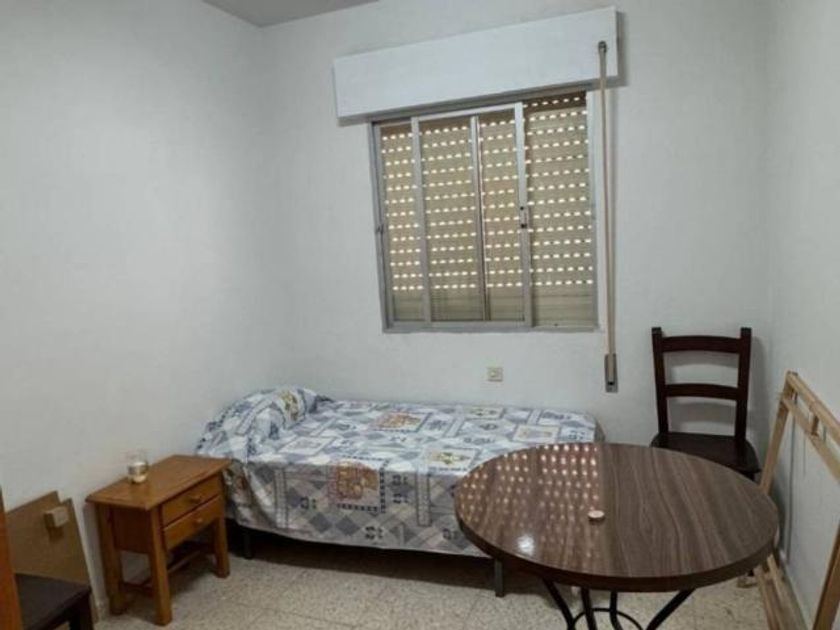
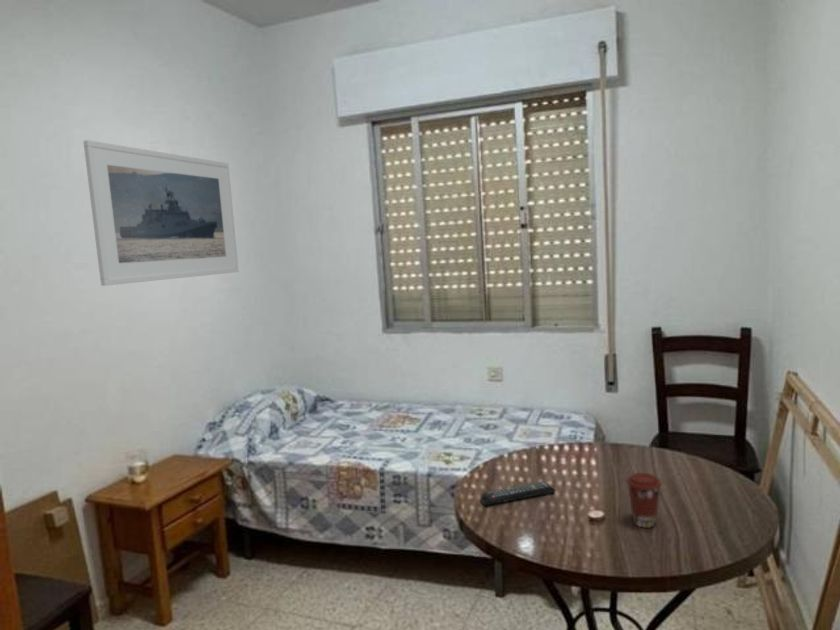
+ coffee cup (644, 500)
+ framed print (173, 216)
+ remote control (518, 493)
